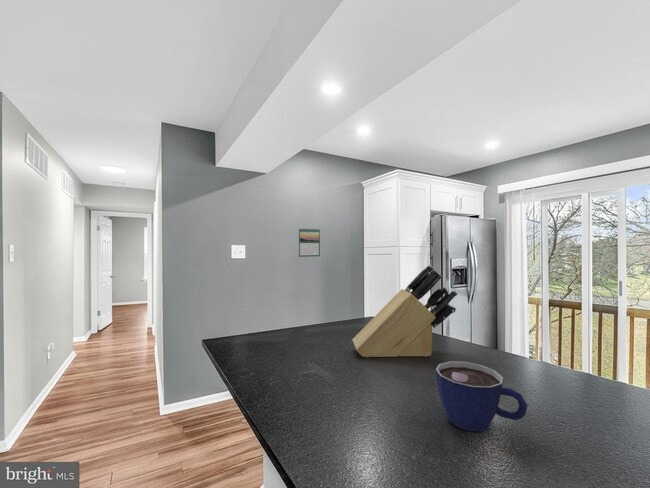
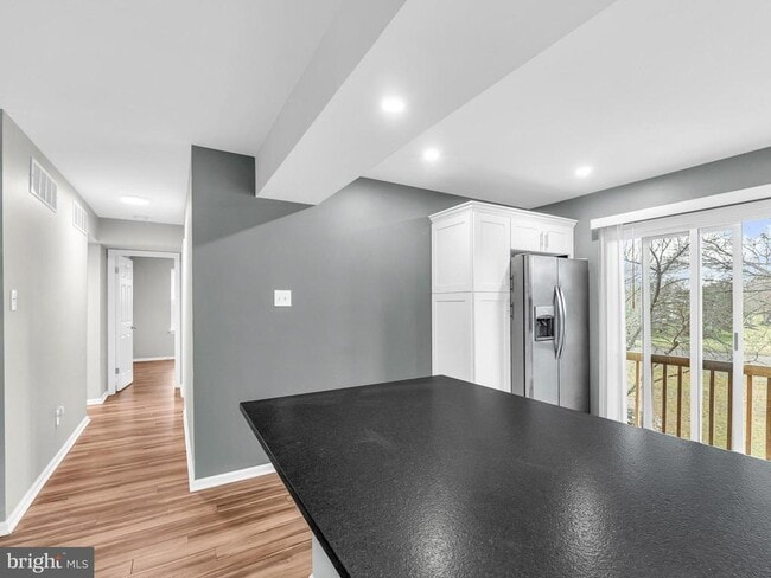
- cup (479, 398)
- knife block (403, 308)
- calendar (309, 242)
